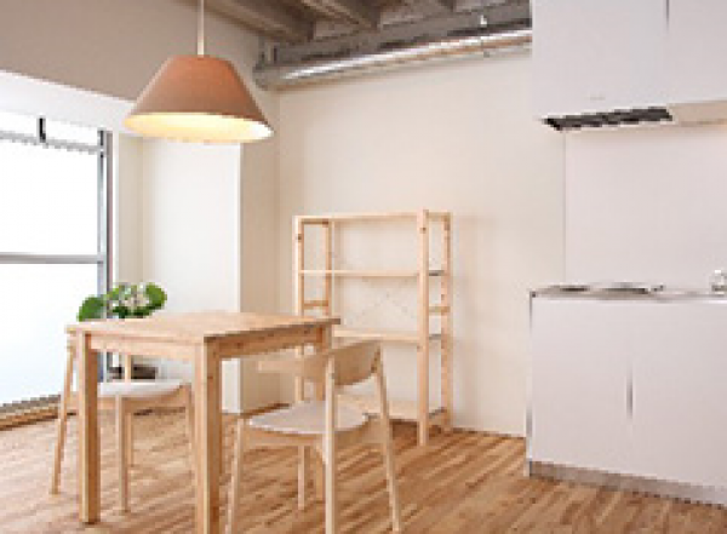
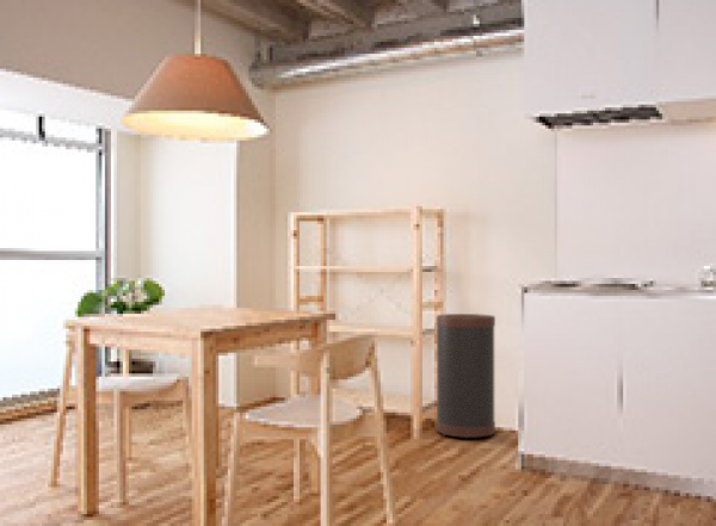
+ trash can (465, 373)
